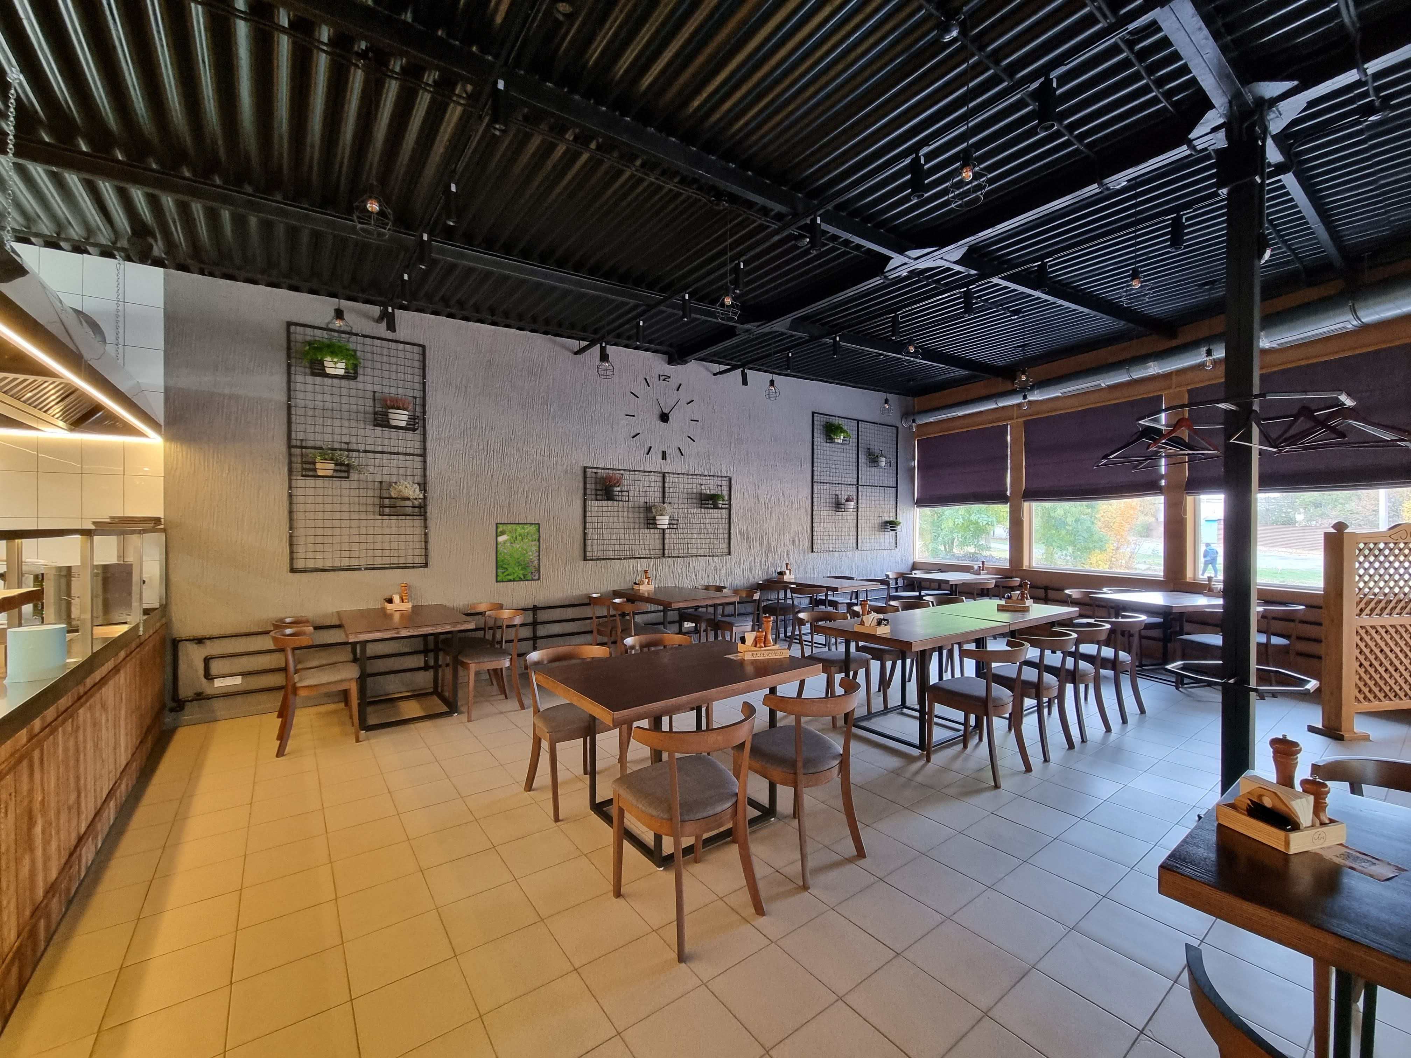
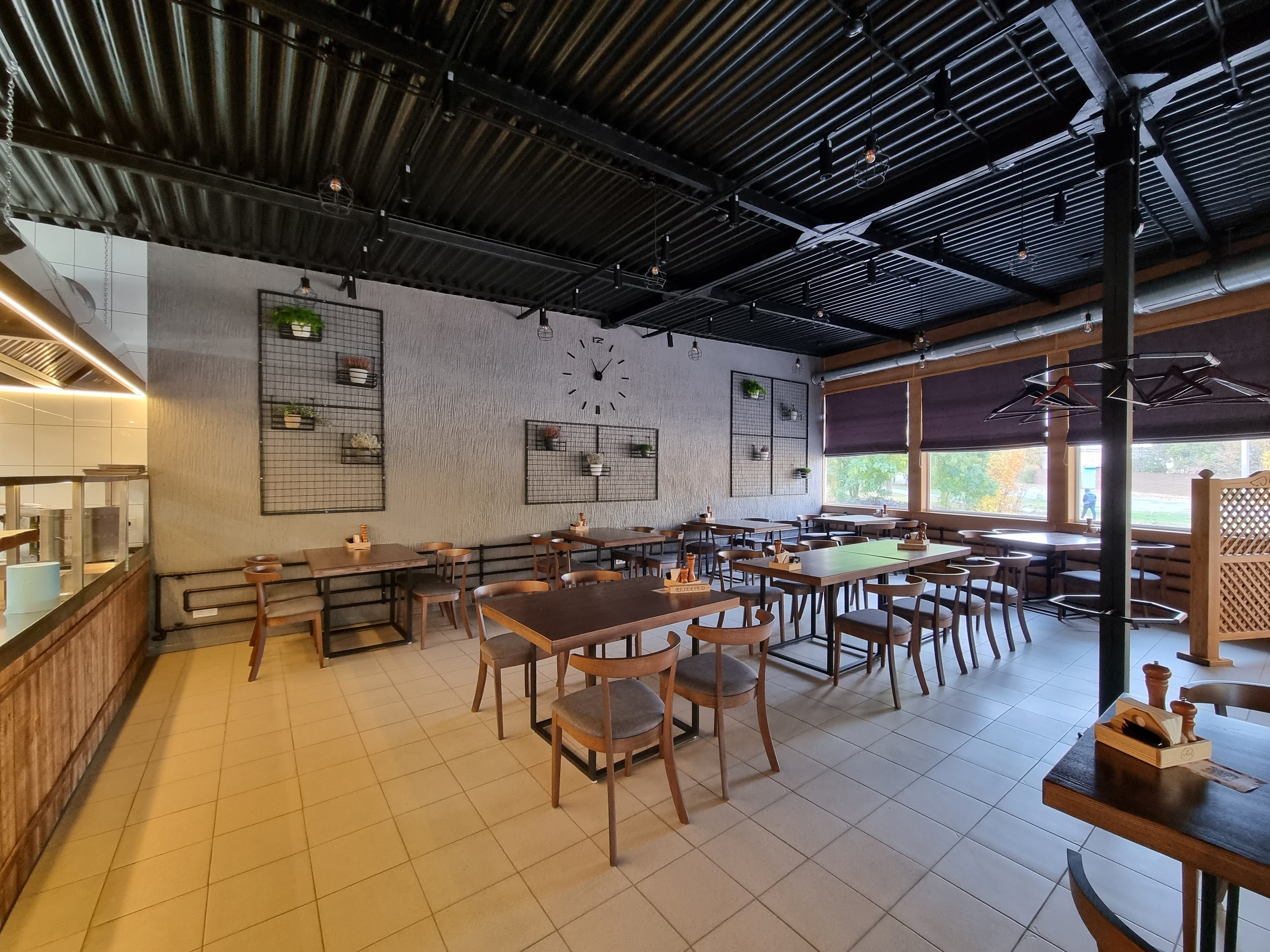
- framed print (518, 552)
